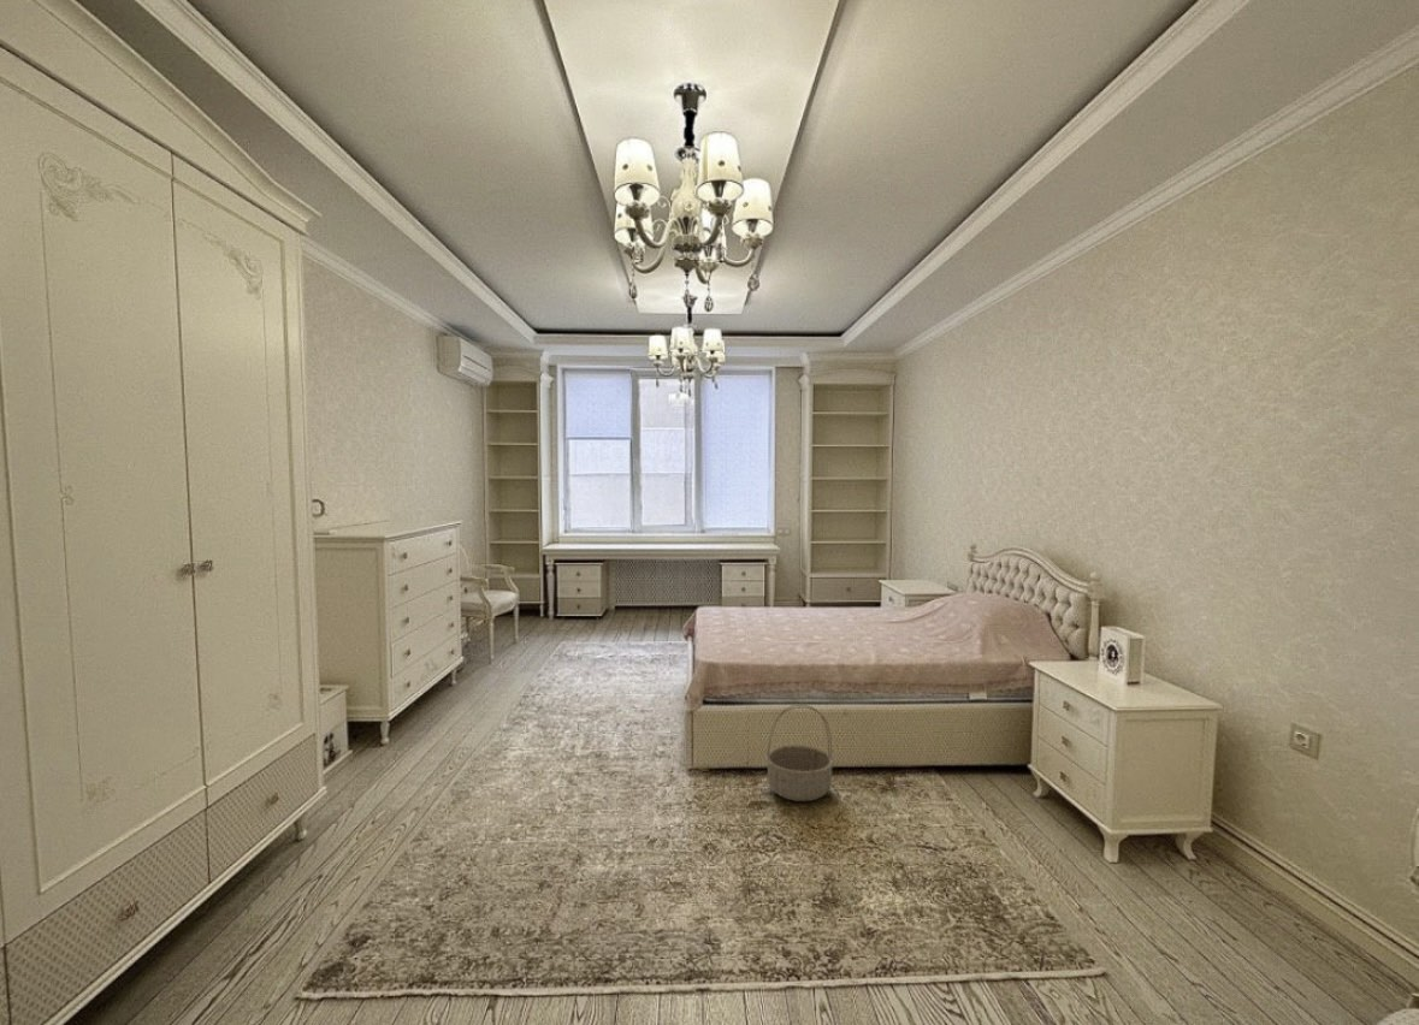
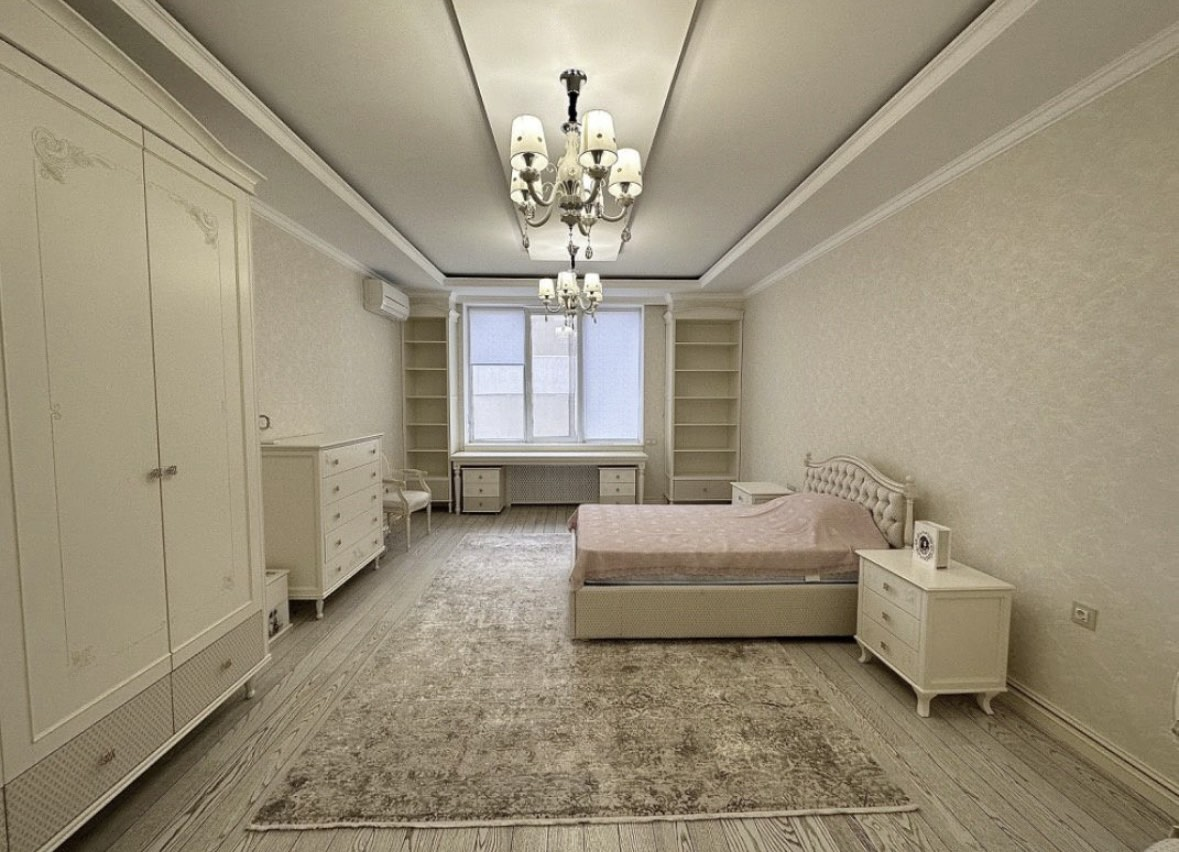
- basket (799, 747)
